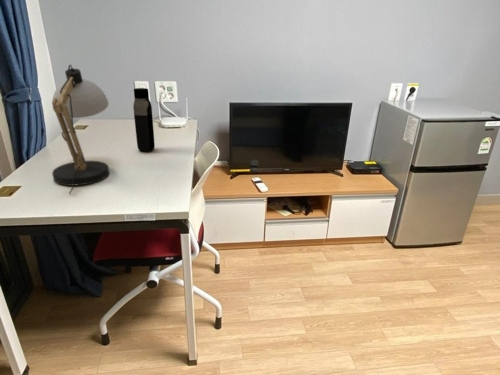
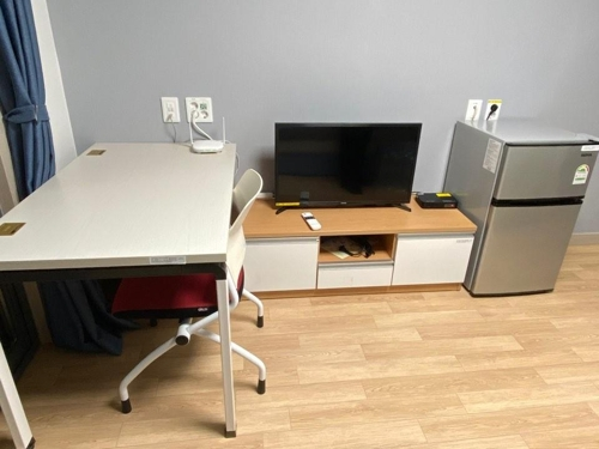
- water bottle (143, 120)
- desk lamp (72, 122)
